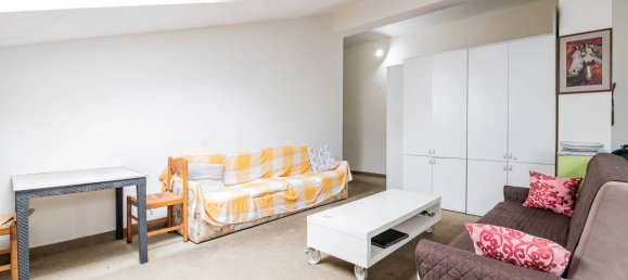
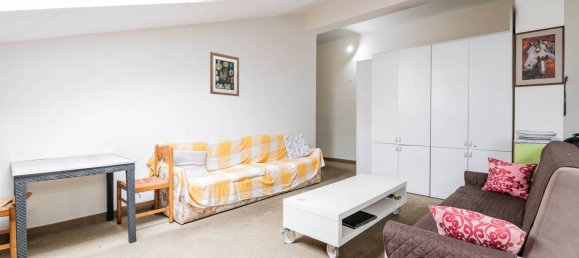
+ wall art (225, 75)
